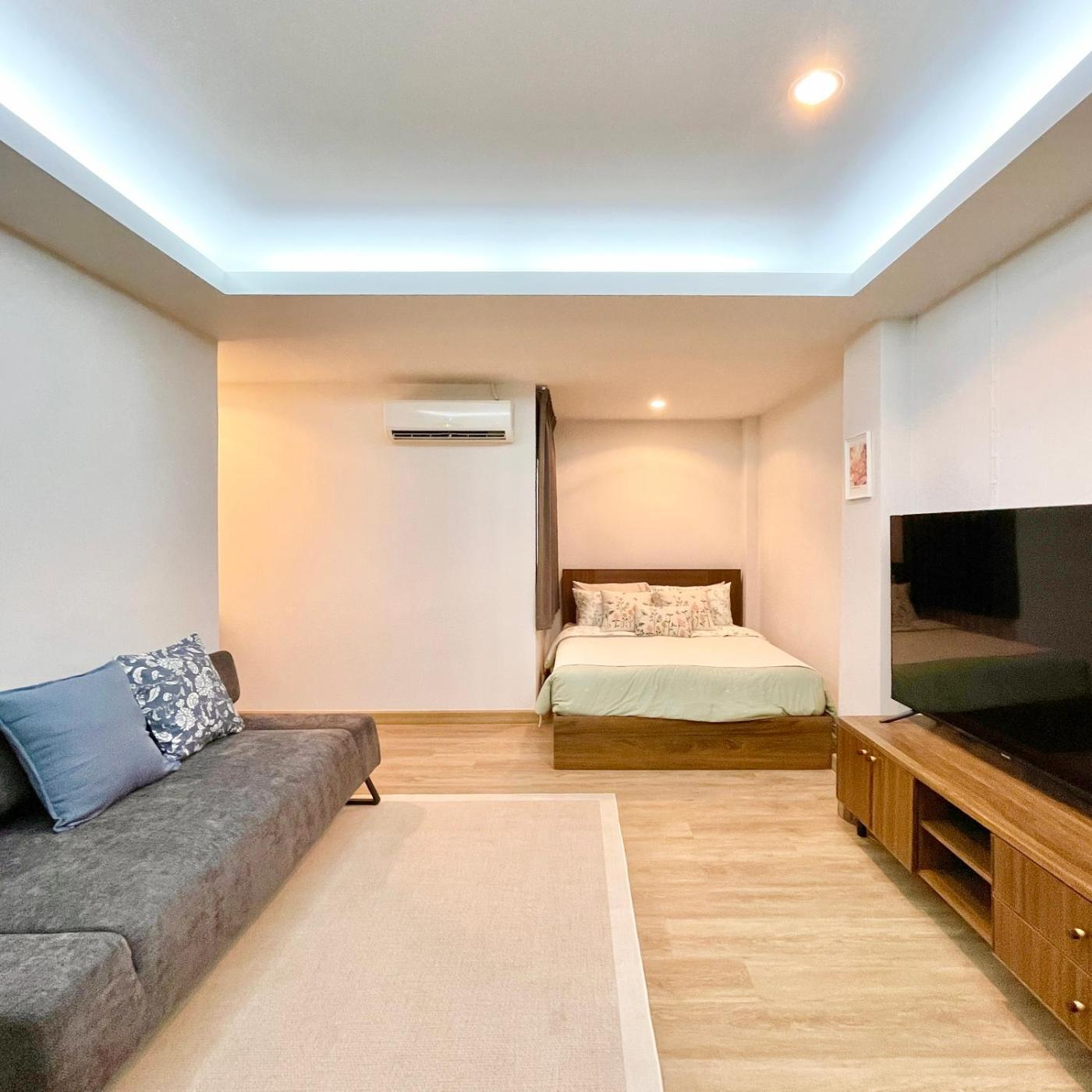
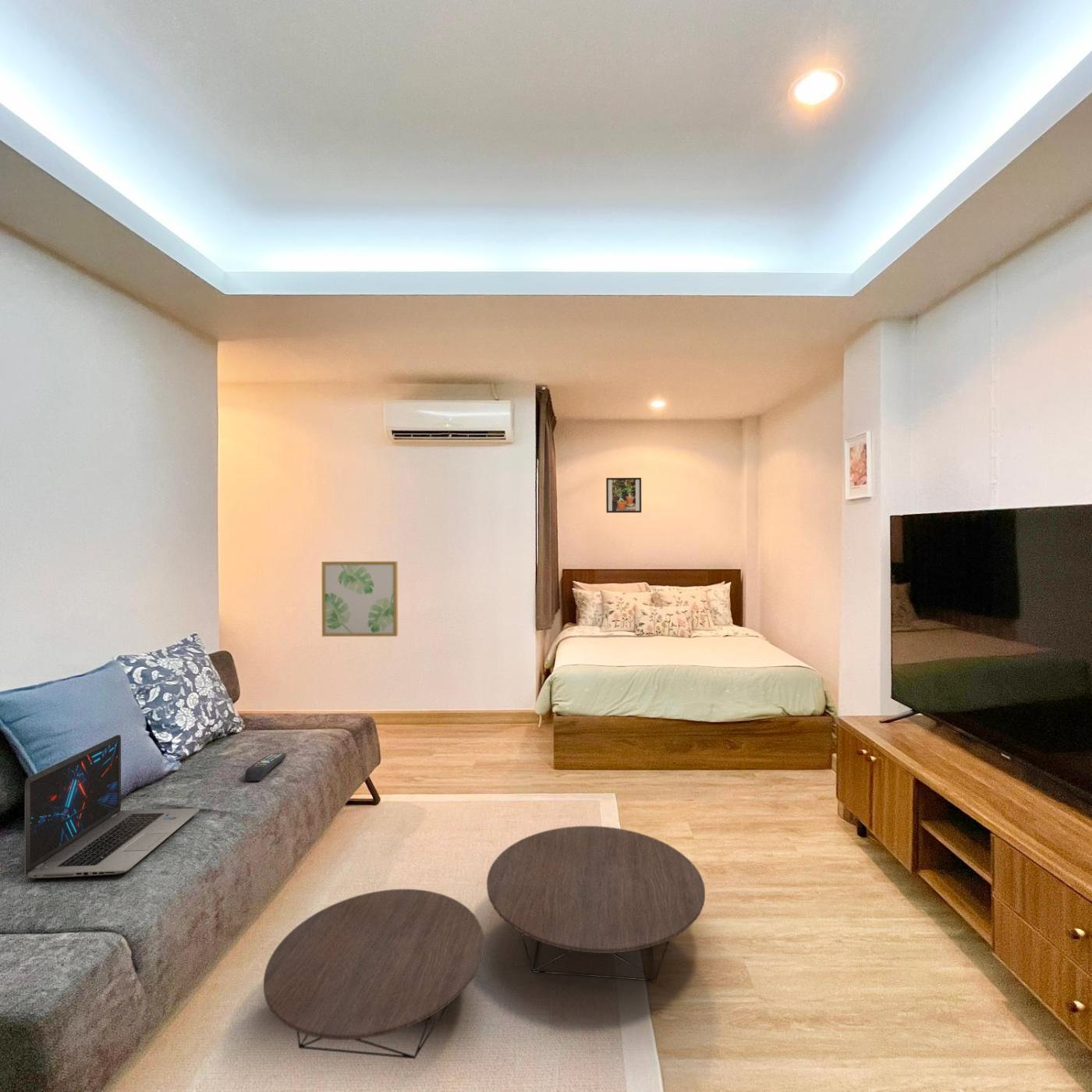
+ laptop (120, 798)
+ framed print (623, 495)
+ remote control (266, 764)
+ coffee table (510, 925)
+ wall art (360, 598)
